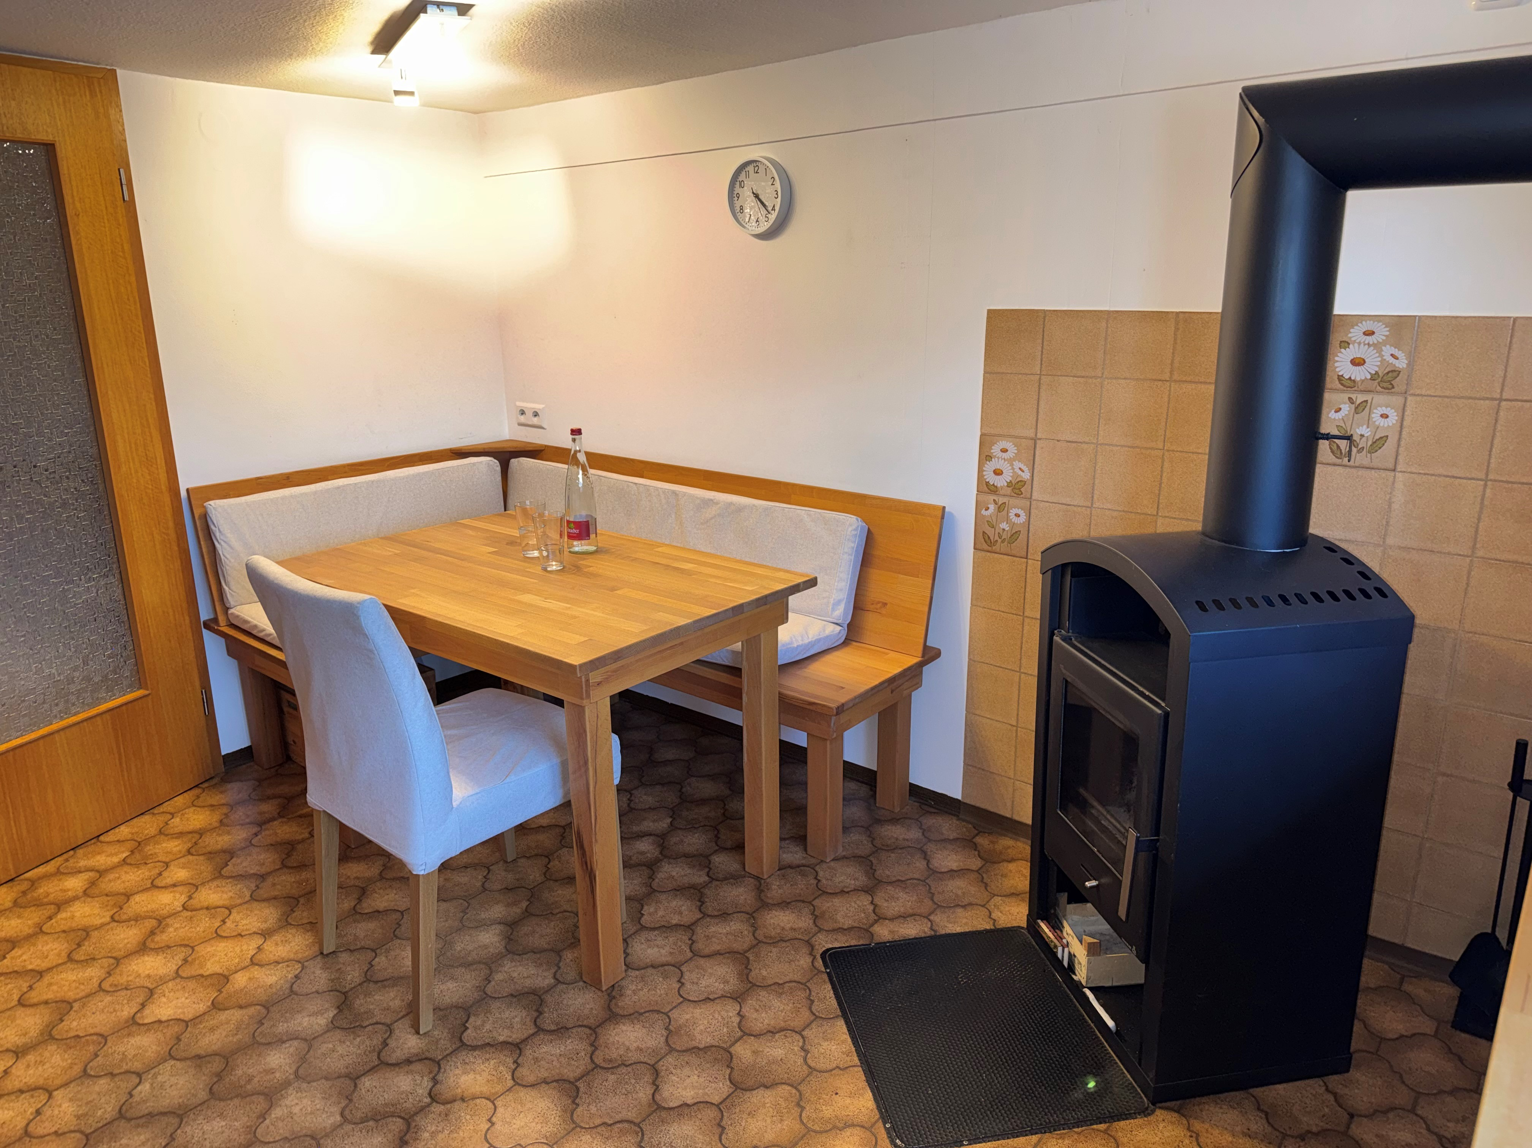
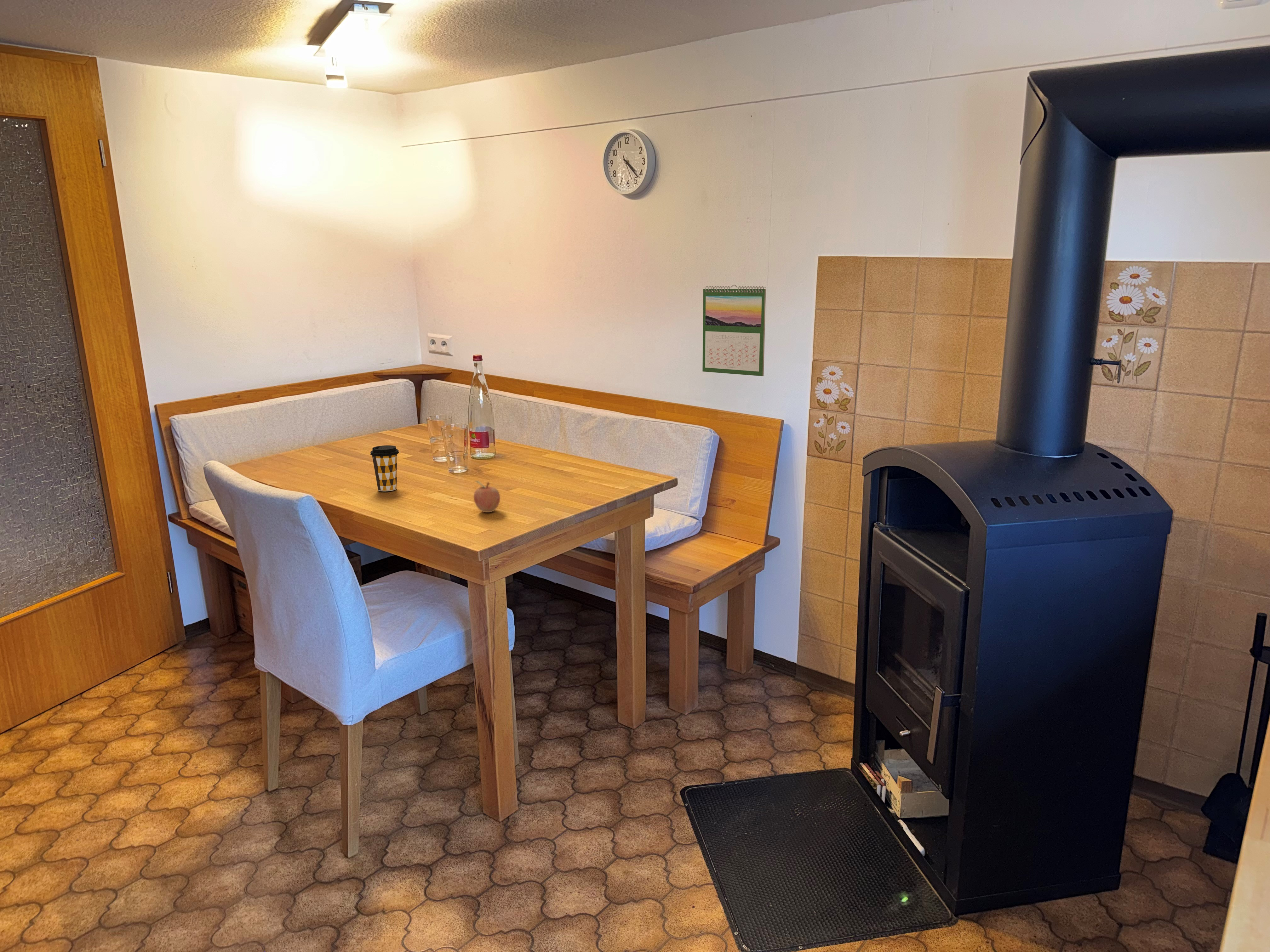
+ fruit (486, 496)
+ coffee cup (386, 468)
+ calendar (733, 330)
